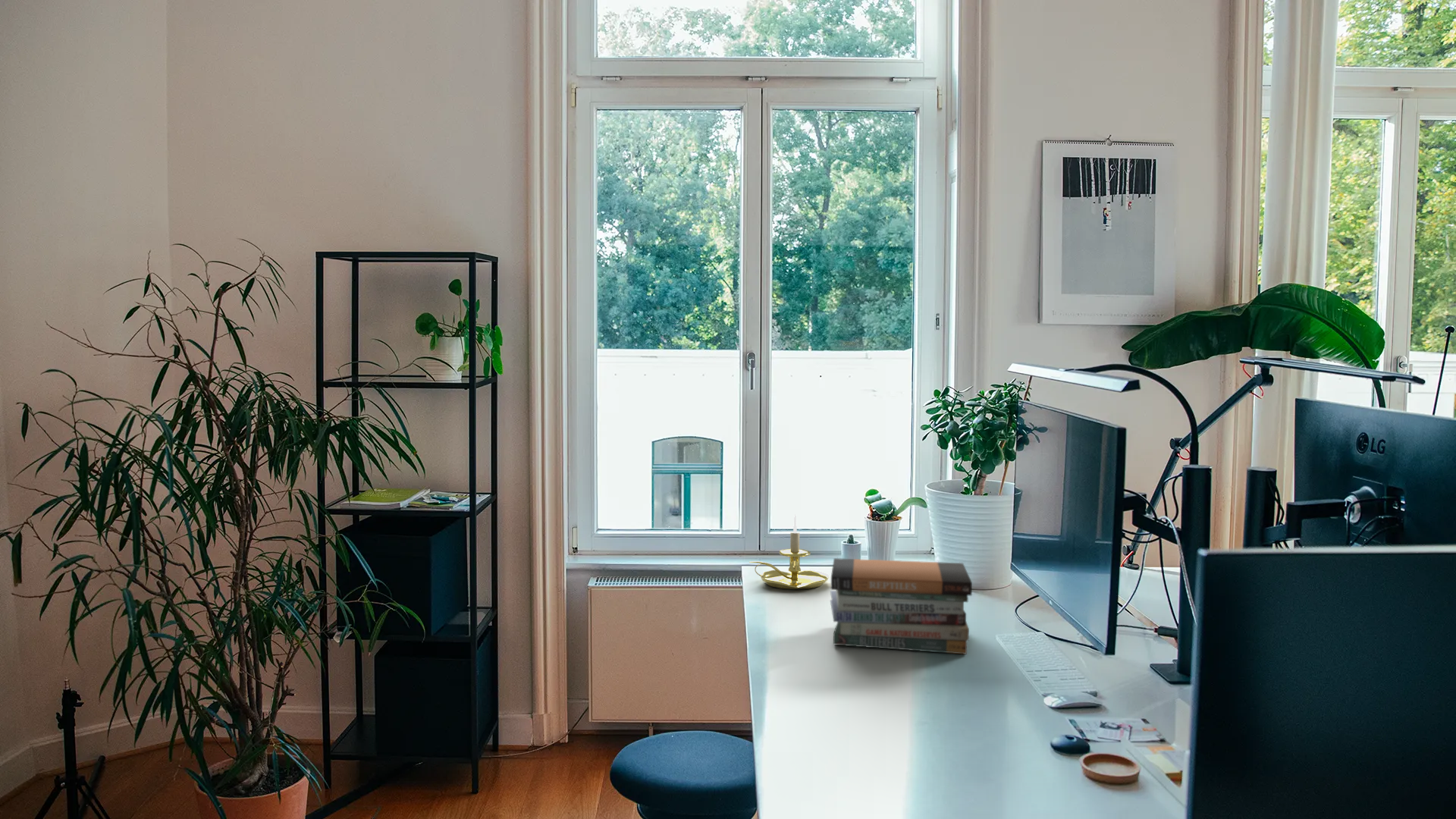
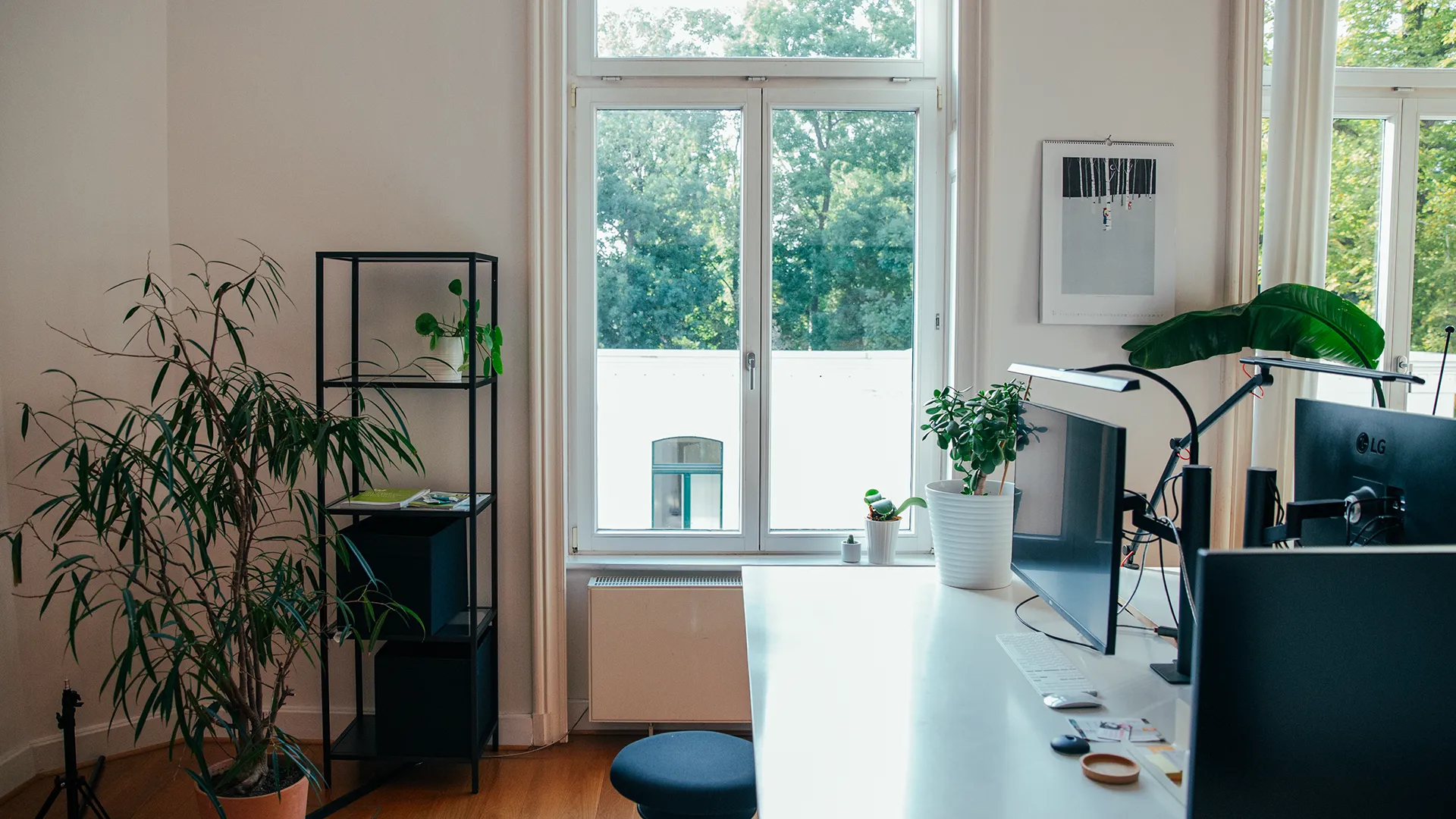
- candle holder (789, 549)
- book stack (898, 604)
